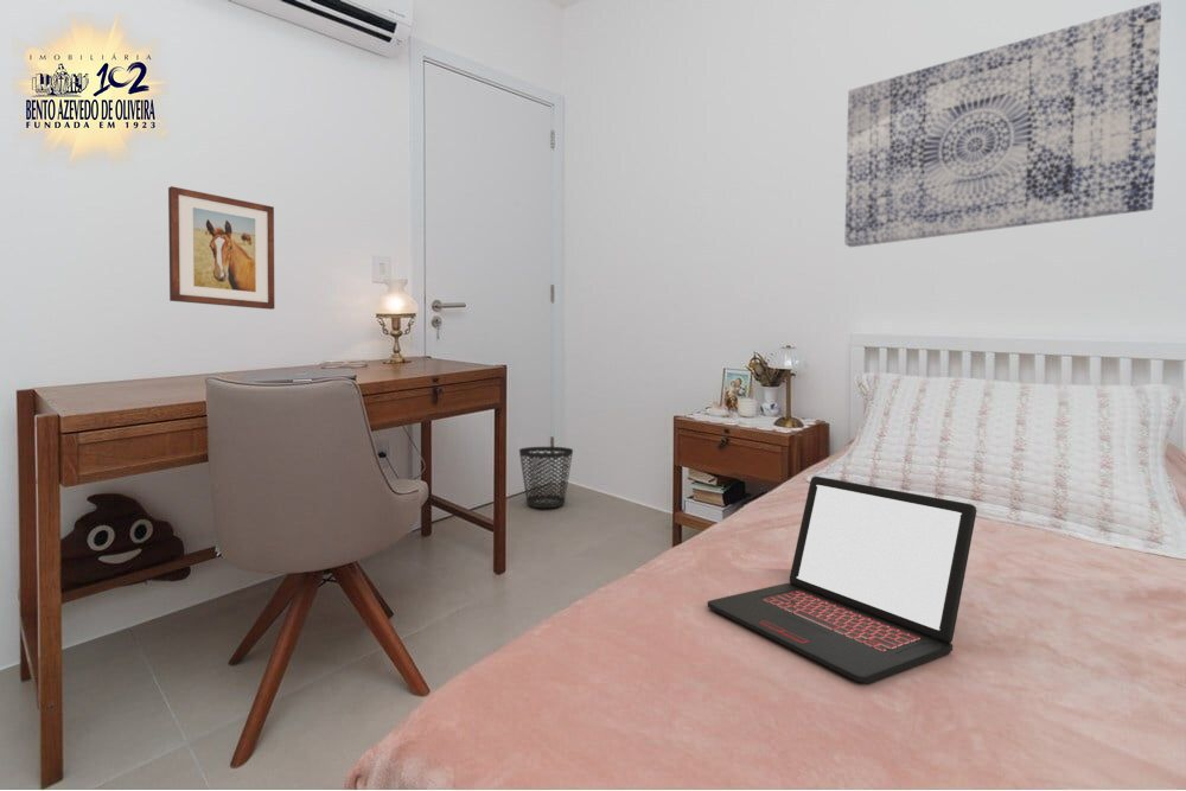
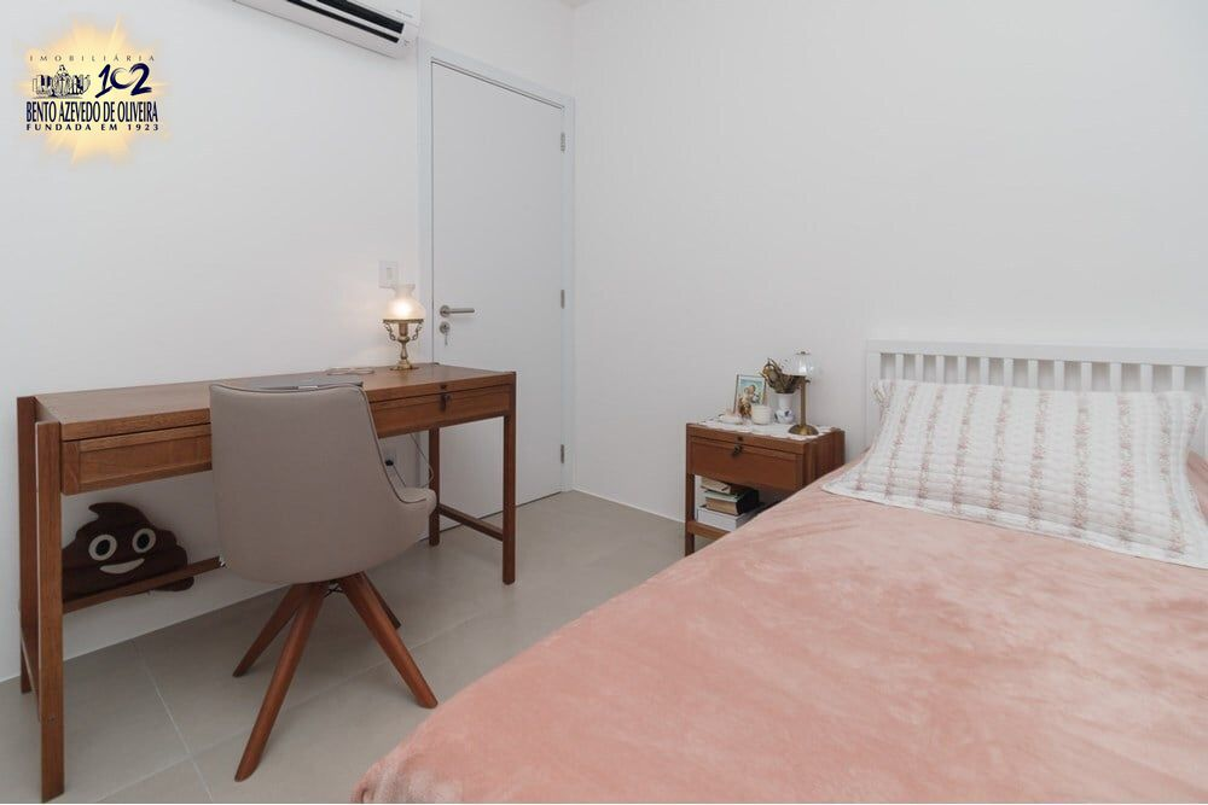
- wall art (224, 251)
- wastebasket (546, 477)
- wall art (981, 142)
- laptop (831, 560)
